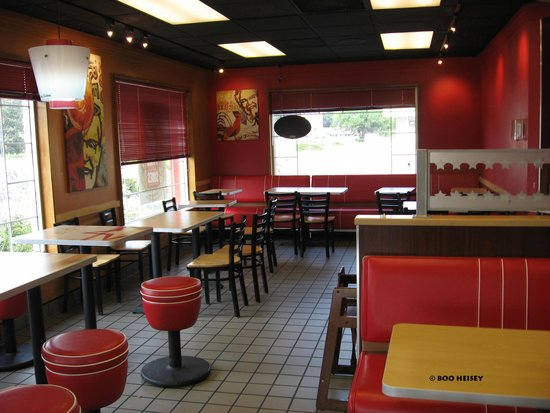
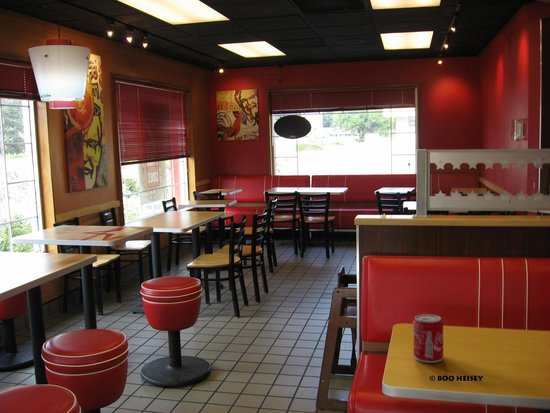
+ beverage can (428, 337)
